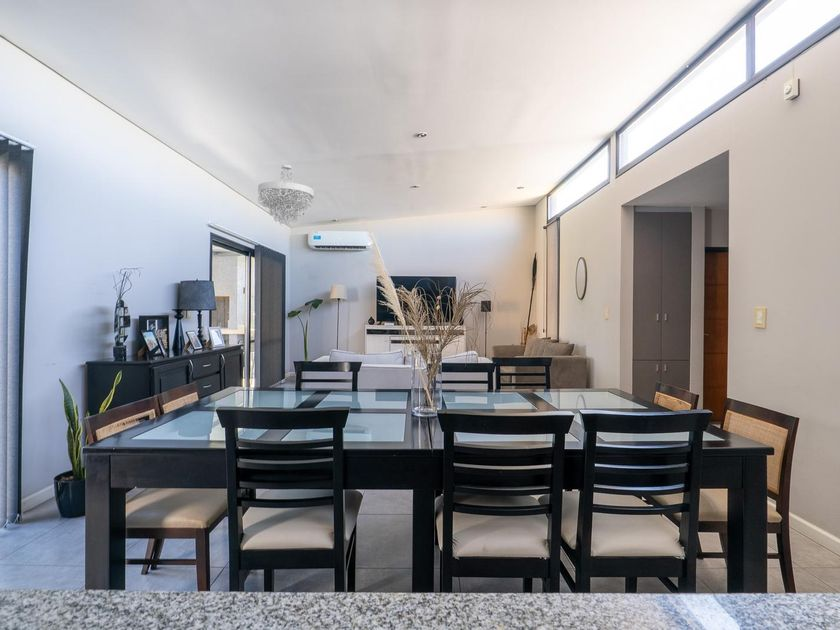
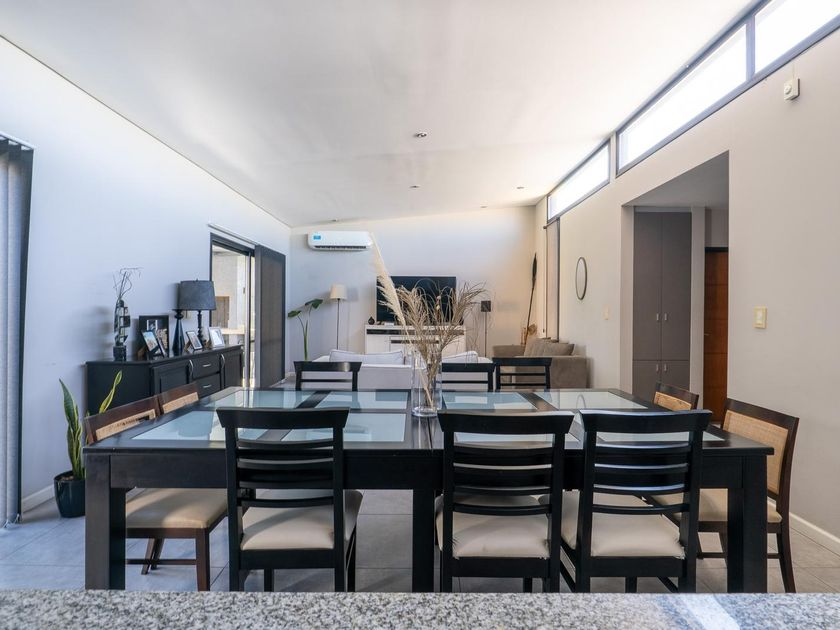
- chandelier (286, 195)
